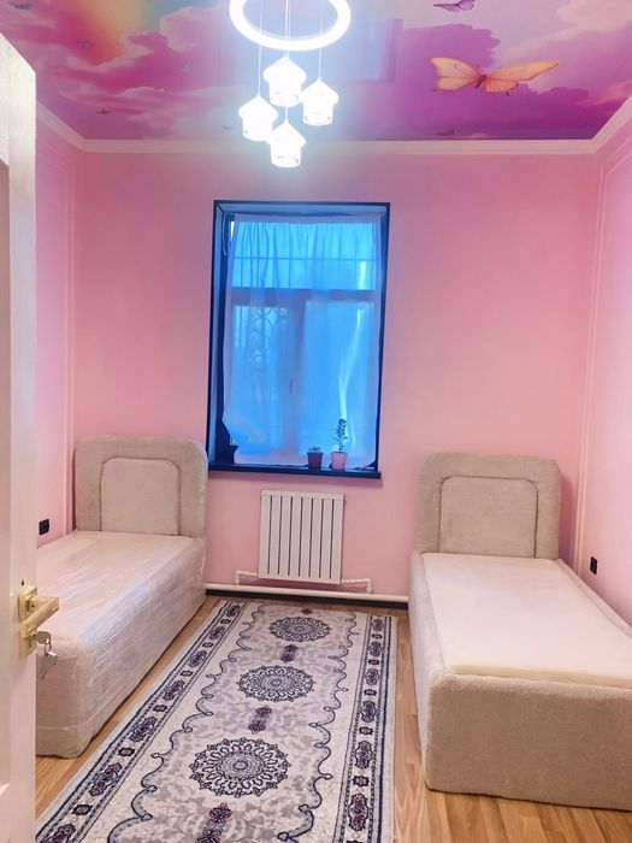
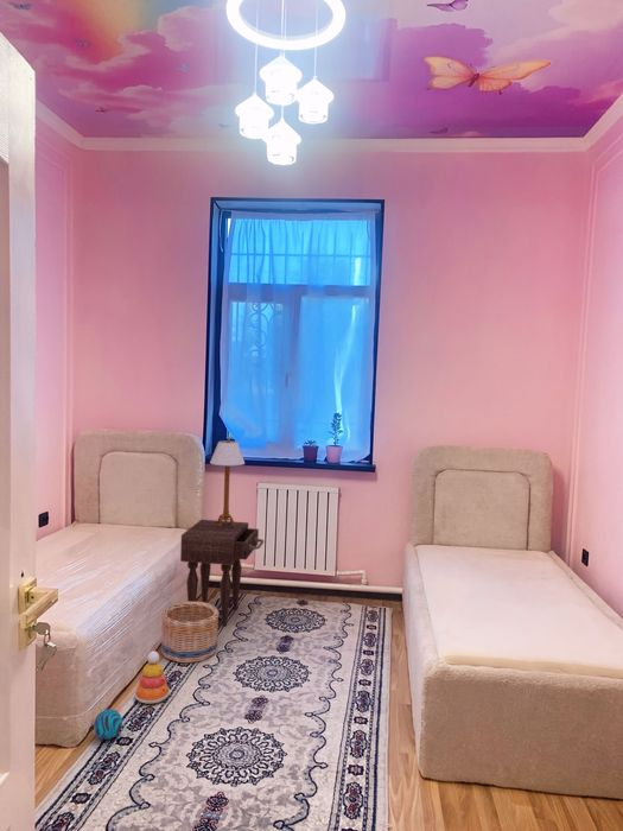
+ decorative ball (108, 723)
+ nightstand (225, 572)
+ table lamp (227, 481)
+ basket (190, 630)
+ stacking toy (152, 674)
